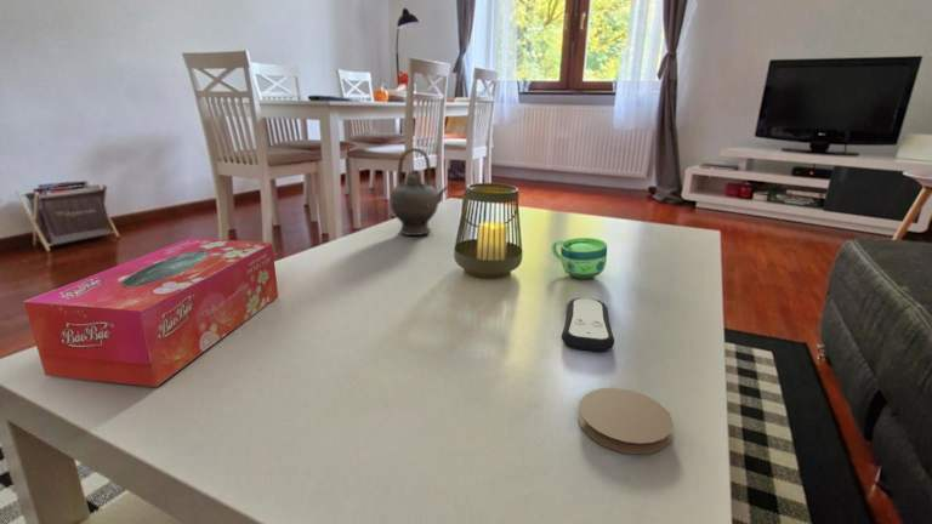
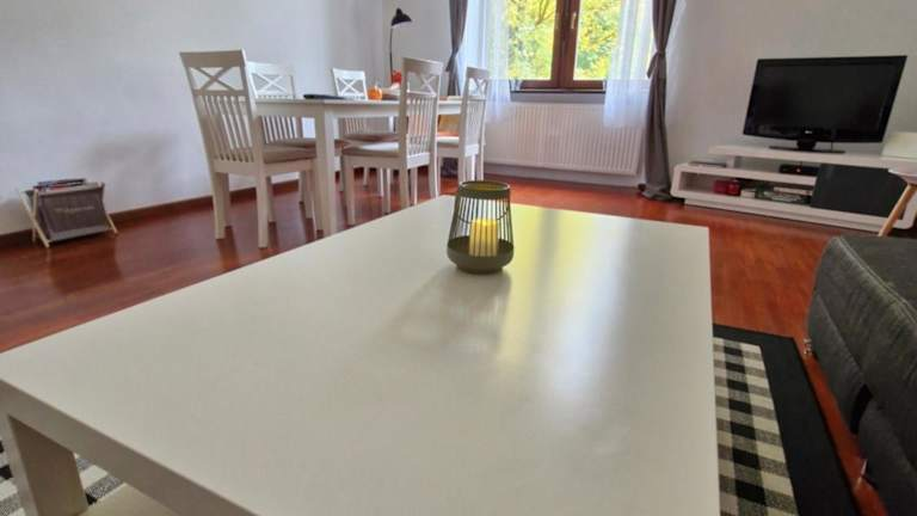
- teapot (420, 192)
- coaster (624, 417)
- tissue box (176, 298)
- remote control (587, 321)
- cup (575, 257)
